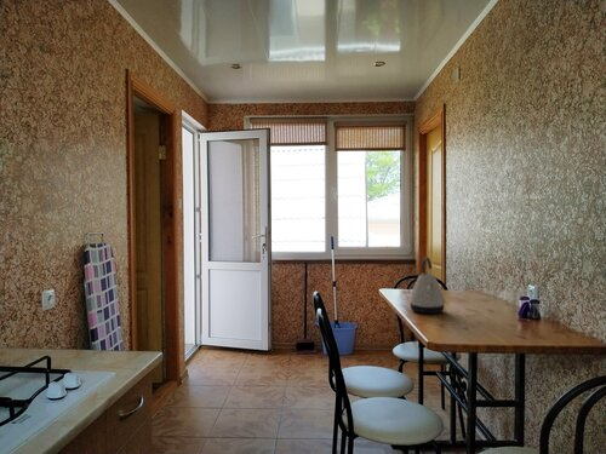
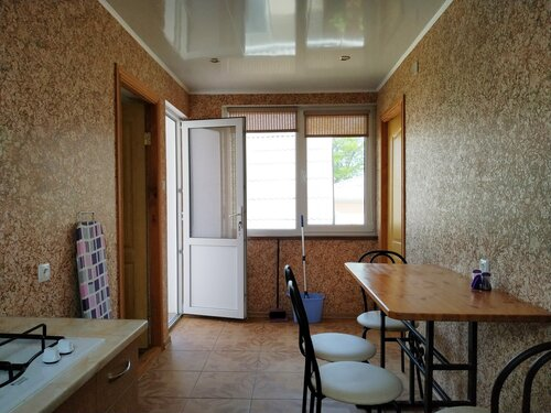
- kettle (427, 283)
